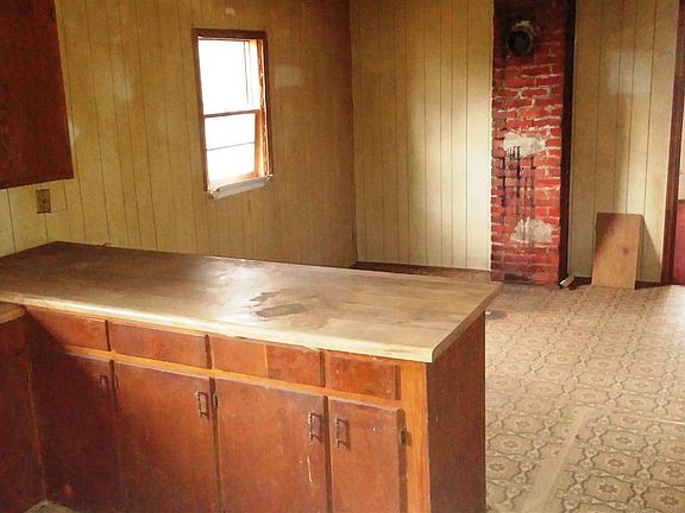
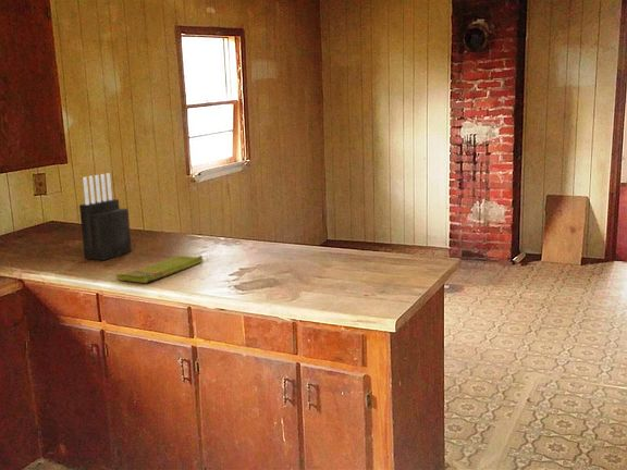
+ dish towel (161, 267)
+ knife block (107, 215)
